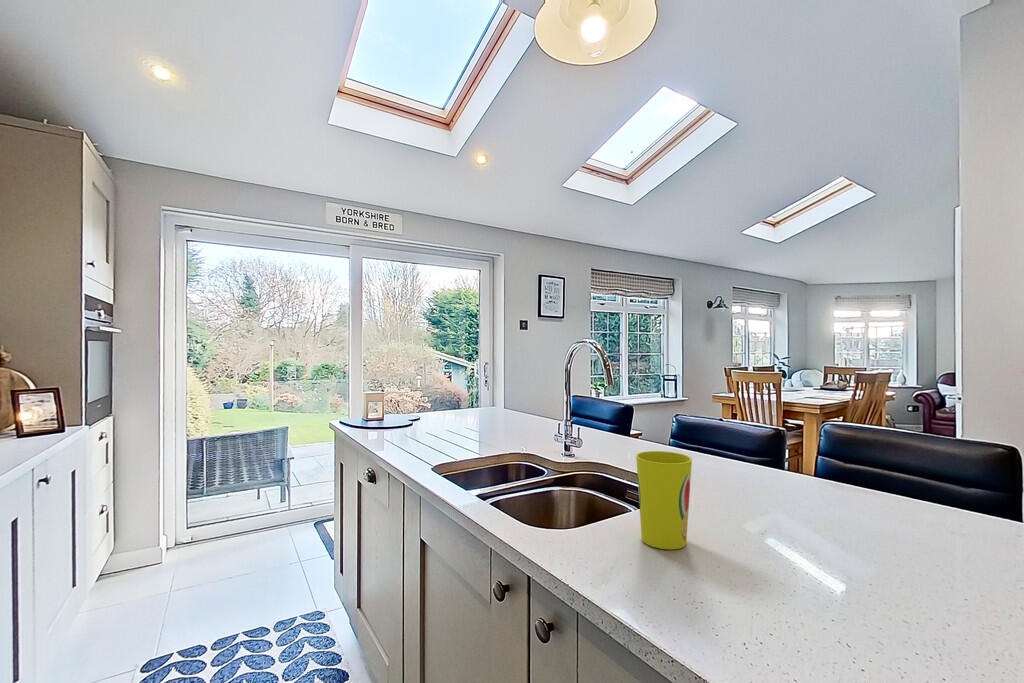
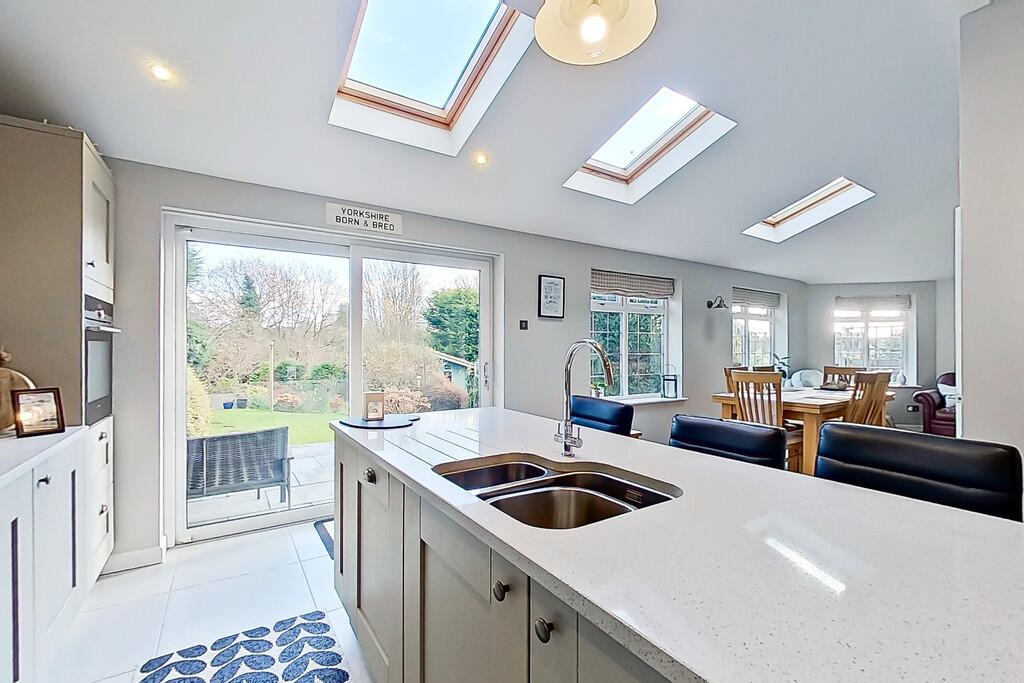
- cup (663, 498)
